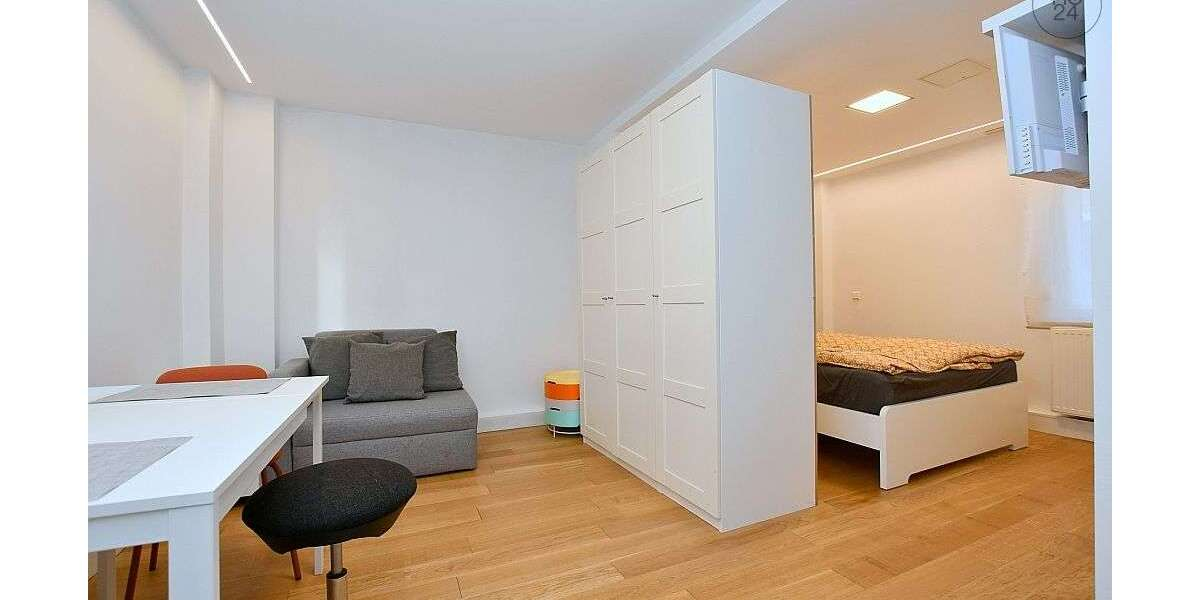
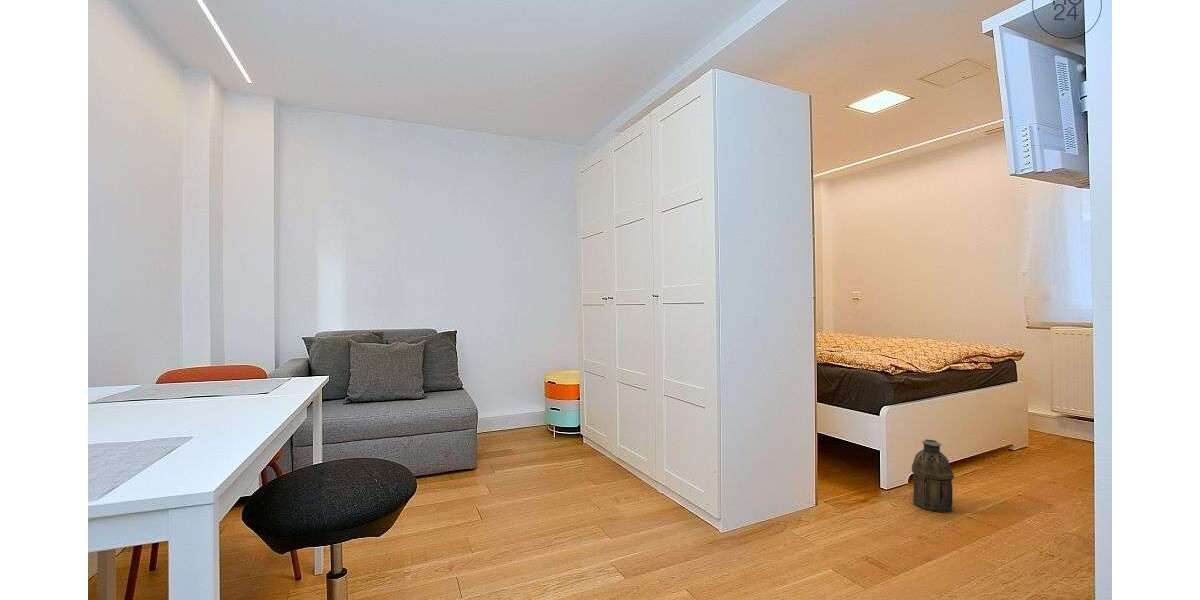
+ lantern (932, 472)
